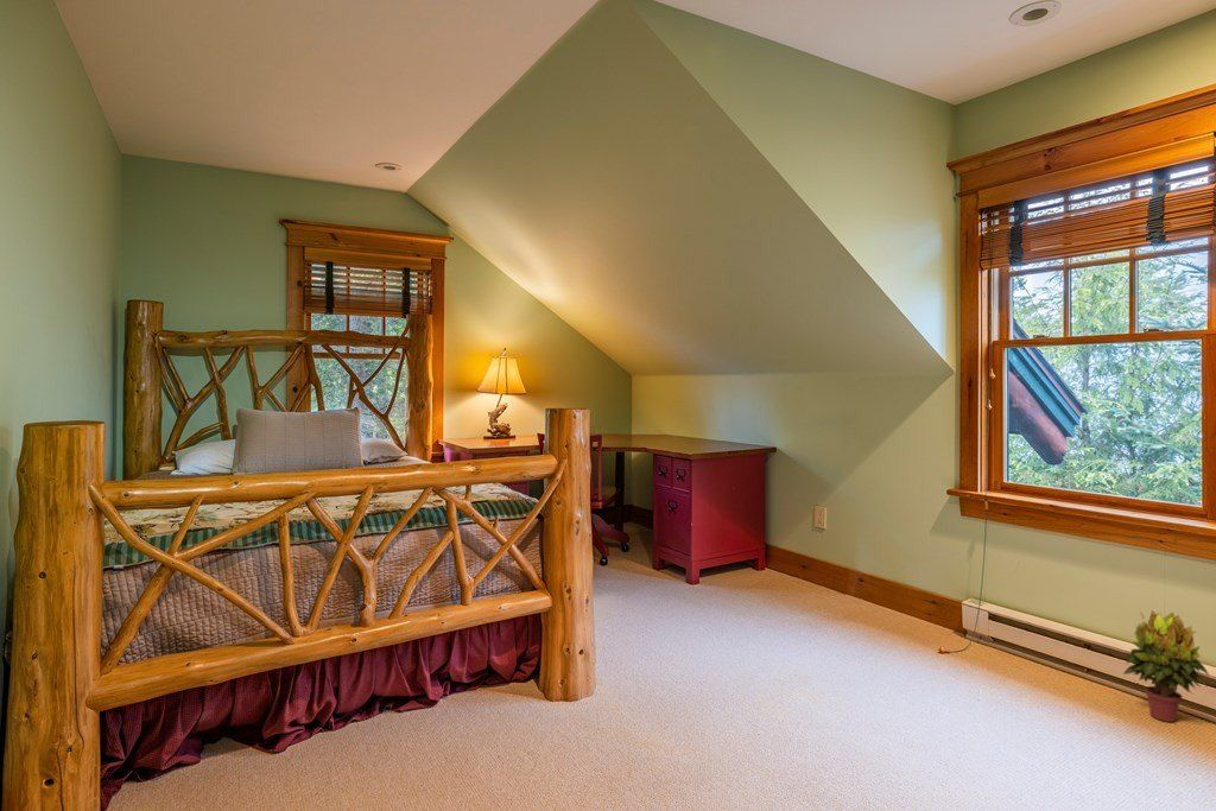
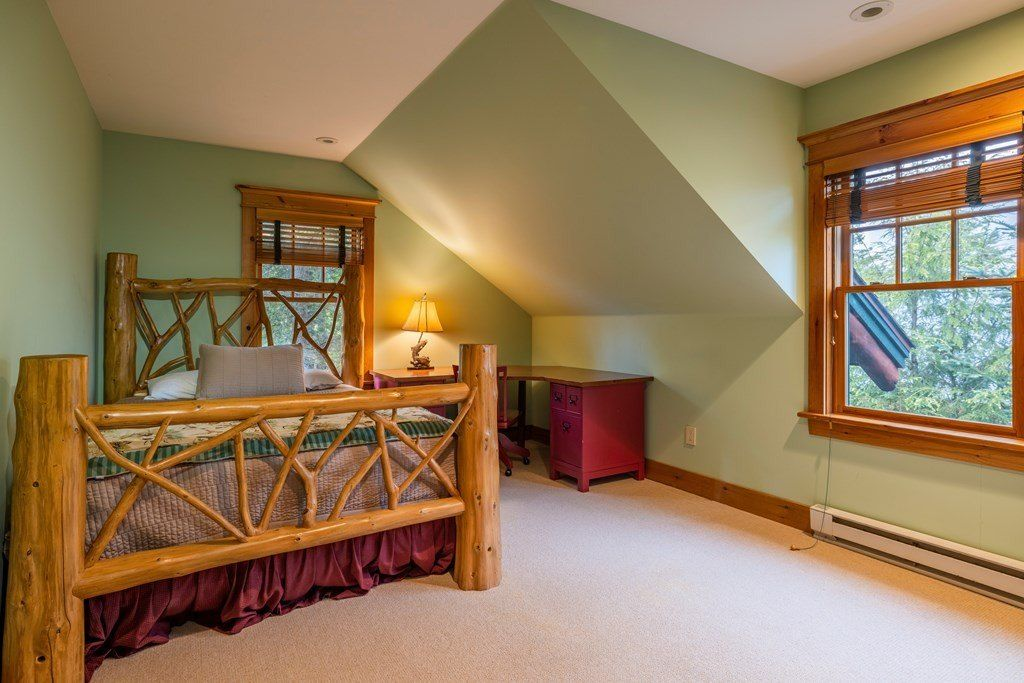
- potted plant (1165, 665)
